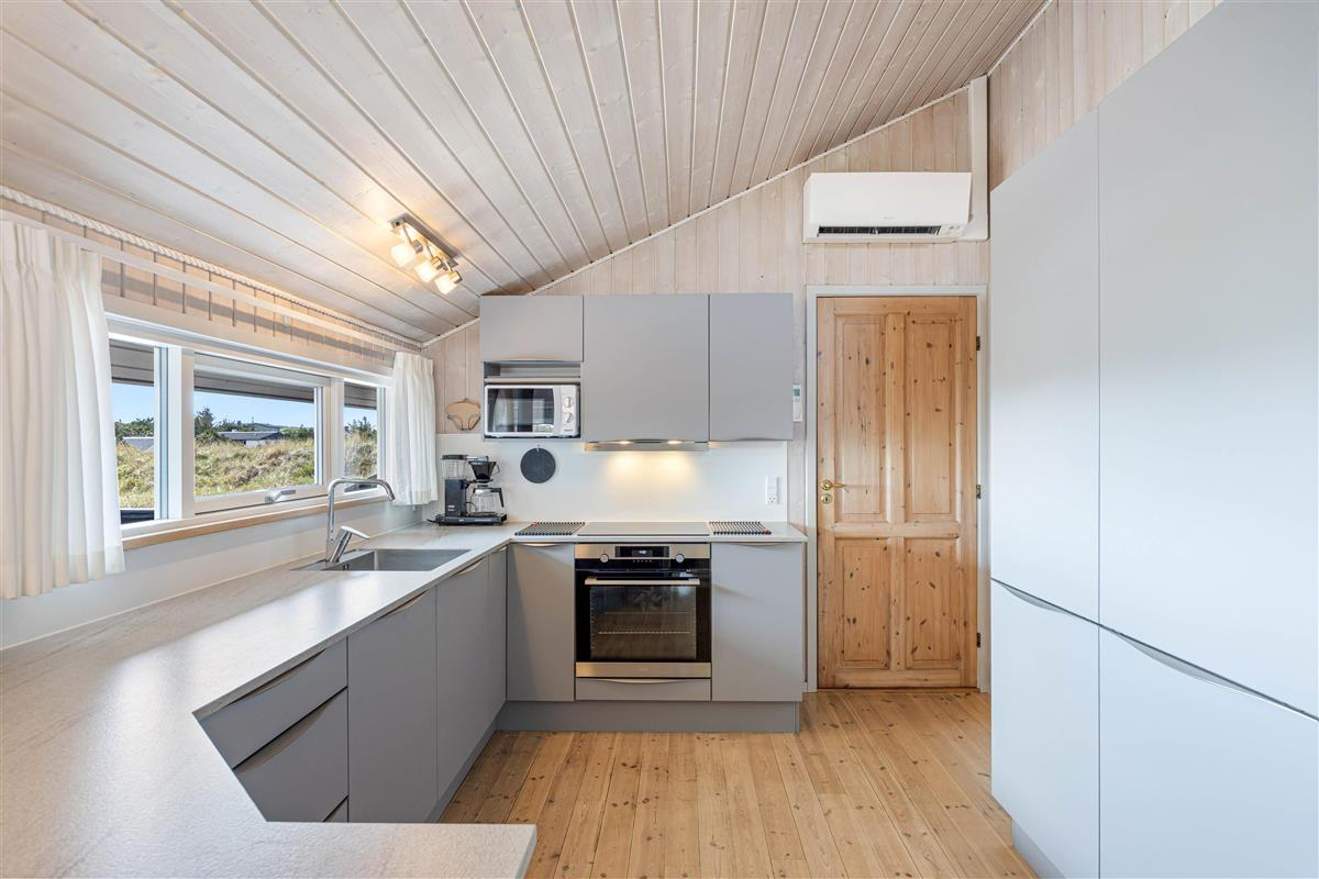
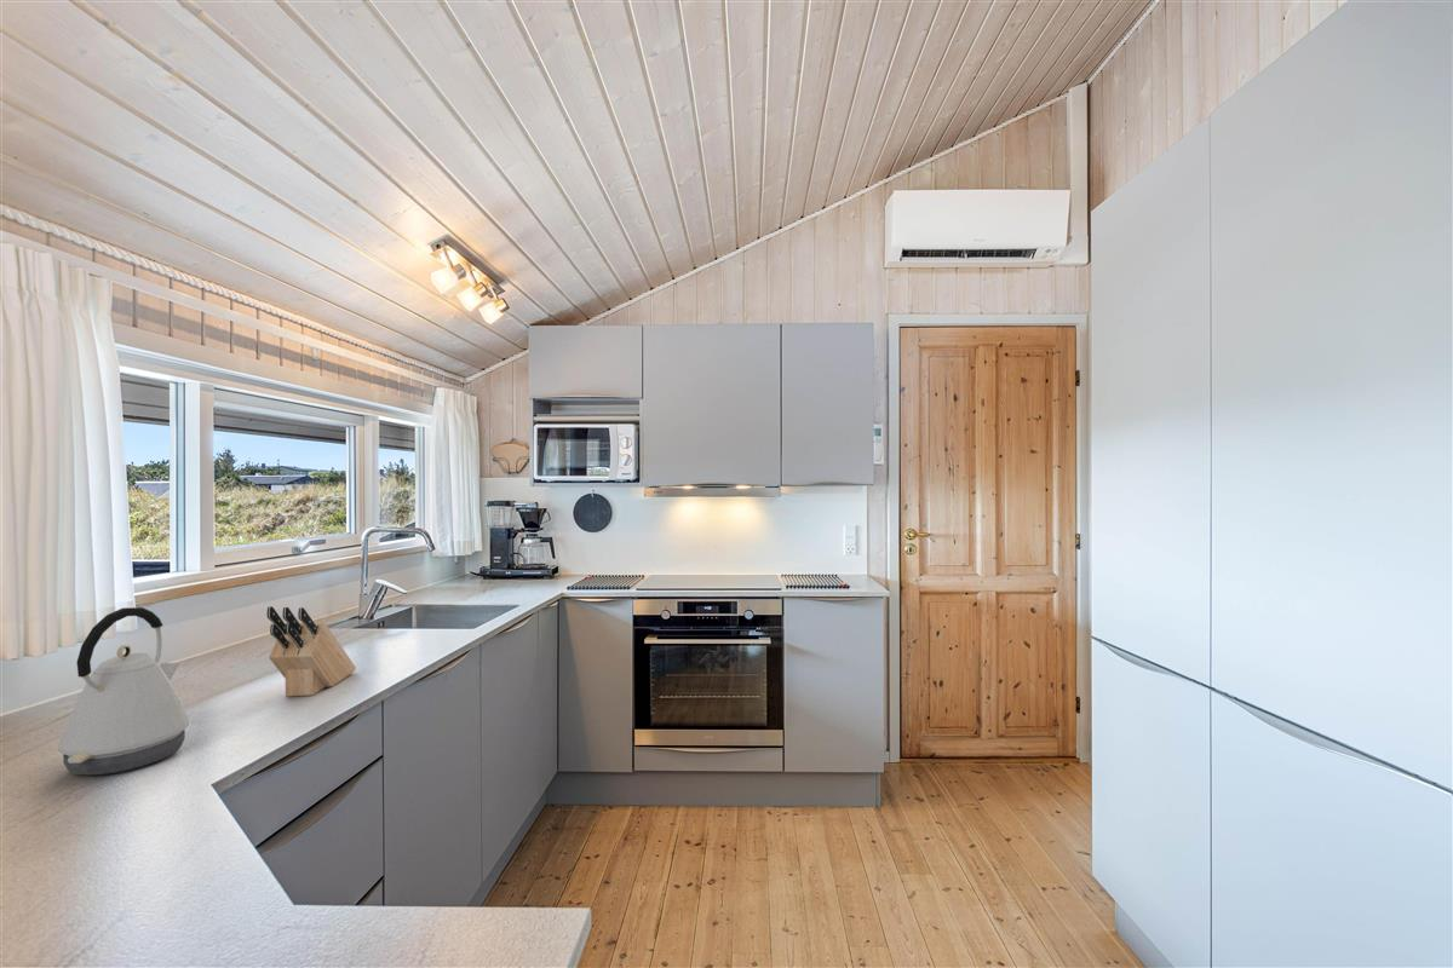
+ kettle (128, 682)
+ knife block (311, 643)
